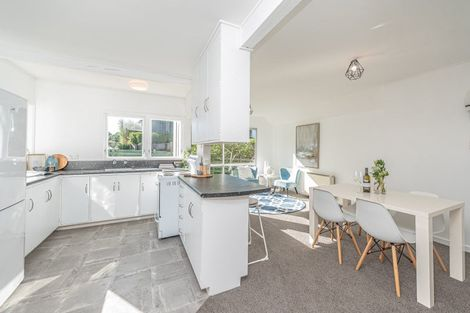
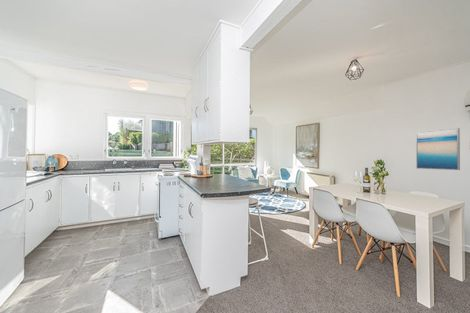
+ wall art (436, 149)
